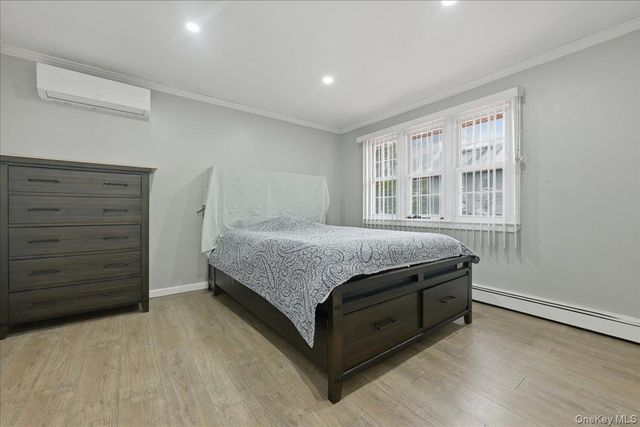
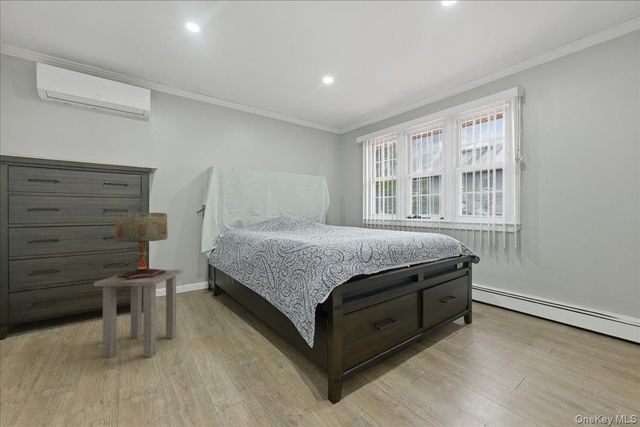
+ side table (143, 310)
+ table lamp (142, 243)
